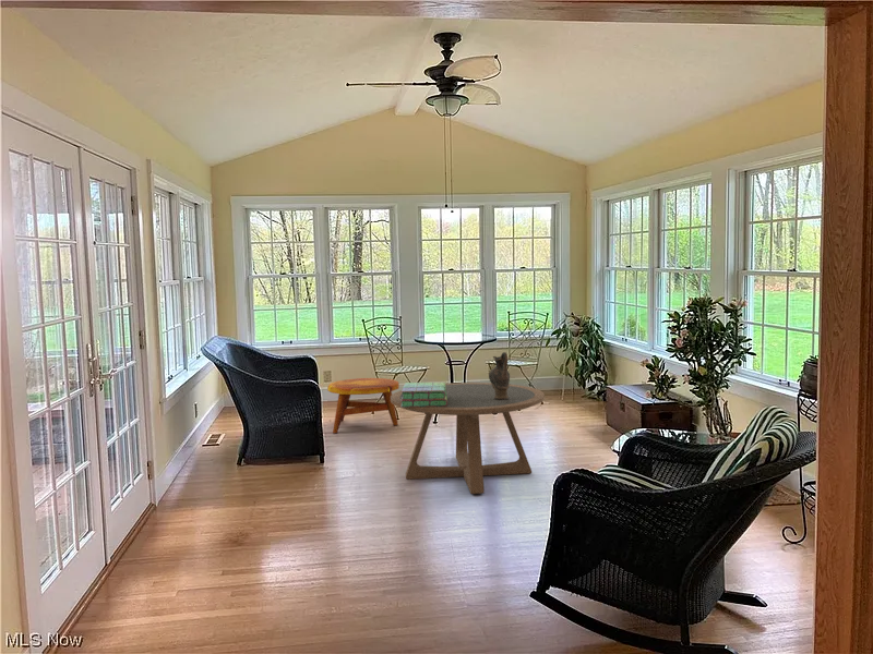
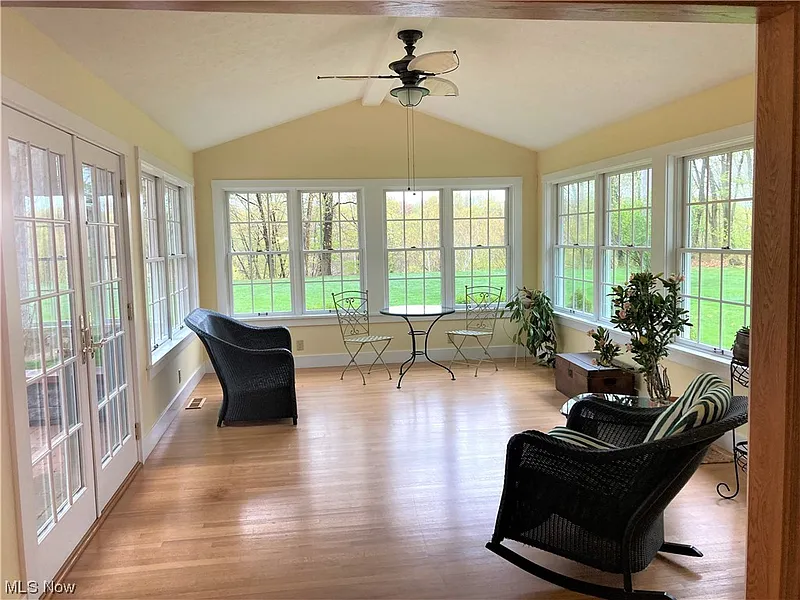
- side table (363, 403)
- coffee table (467, 434)
- stack of books (424, 393)
- ceramic pitcher (500, 374)
